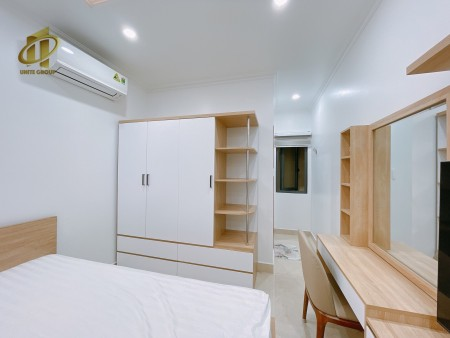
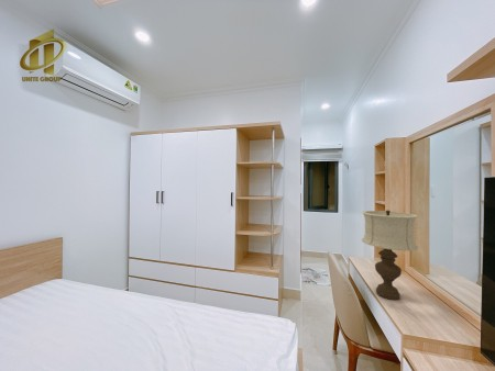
+ table lamp (387, 251)
